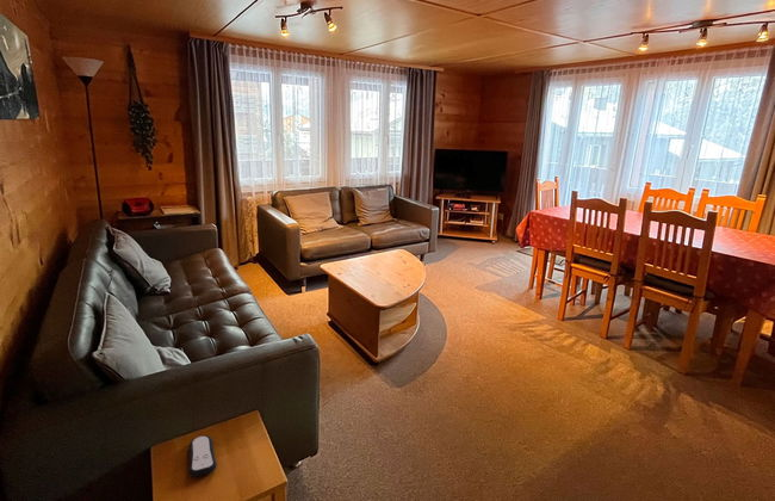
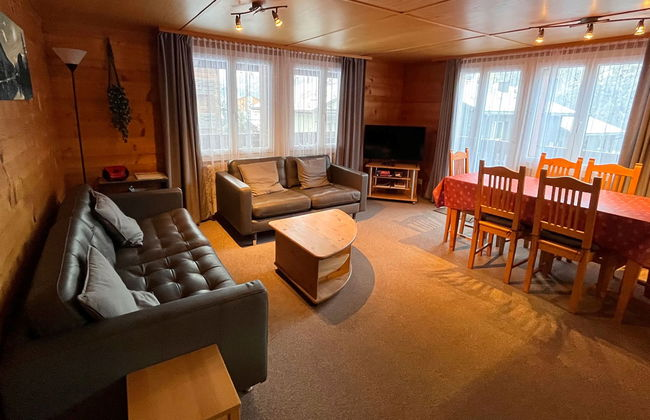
- remote control (202, 453)
